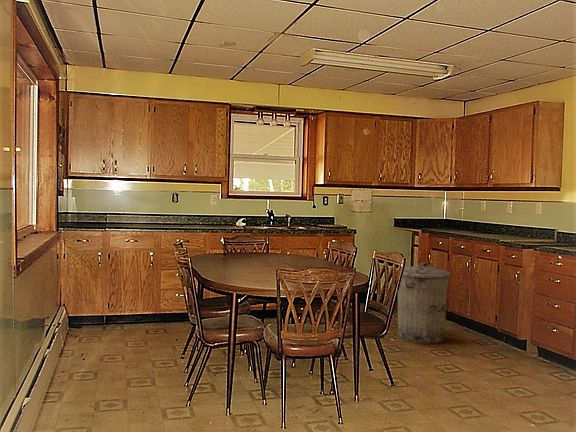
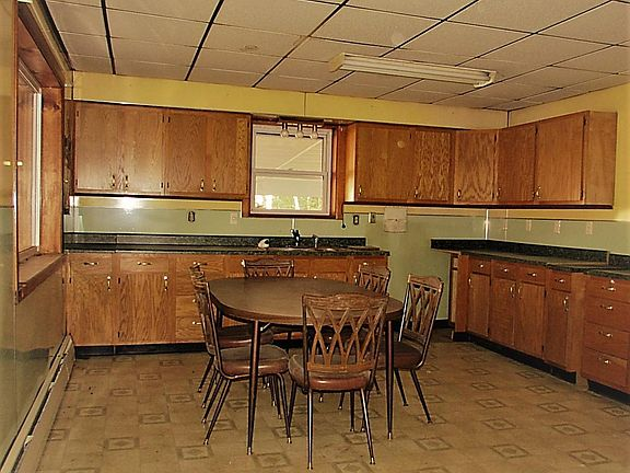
- trash can (421, 300)
